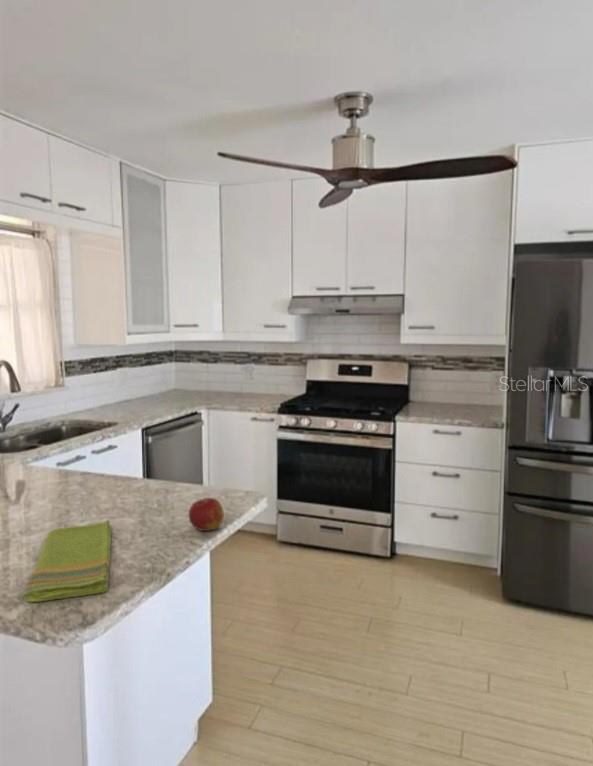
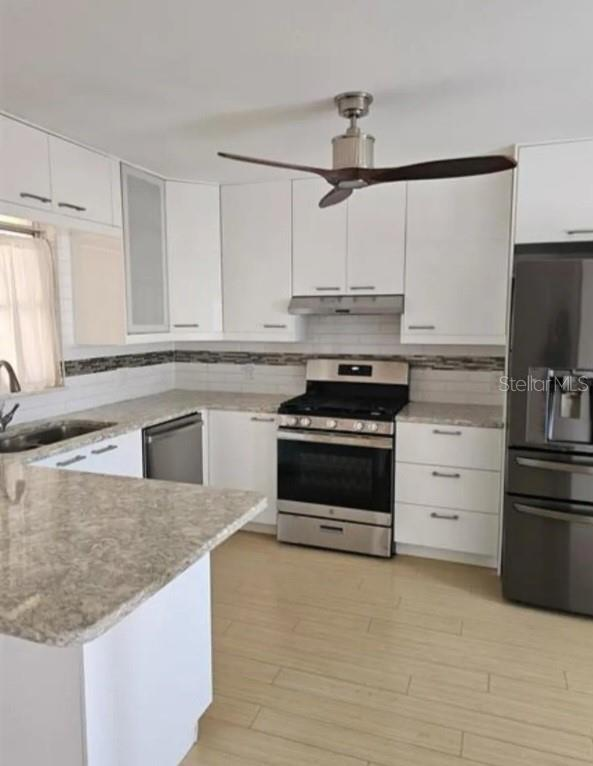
- dish towel (74, 554)
- apple (206, 513)
